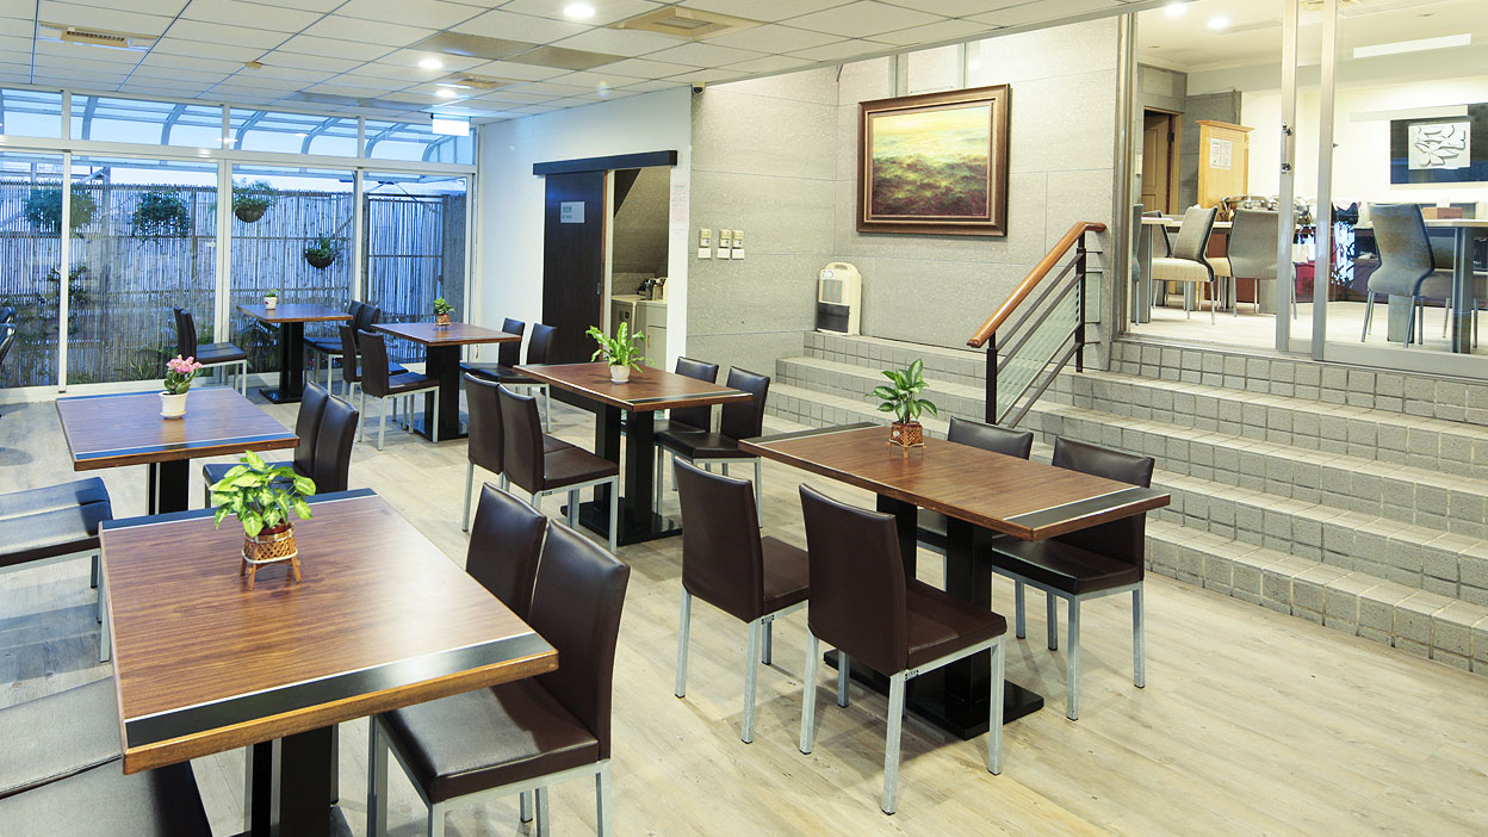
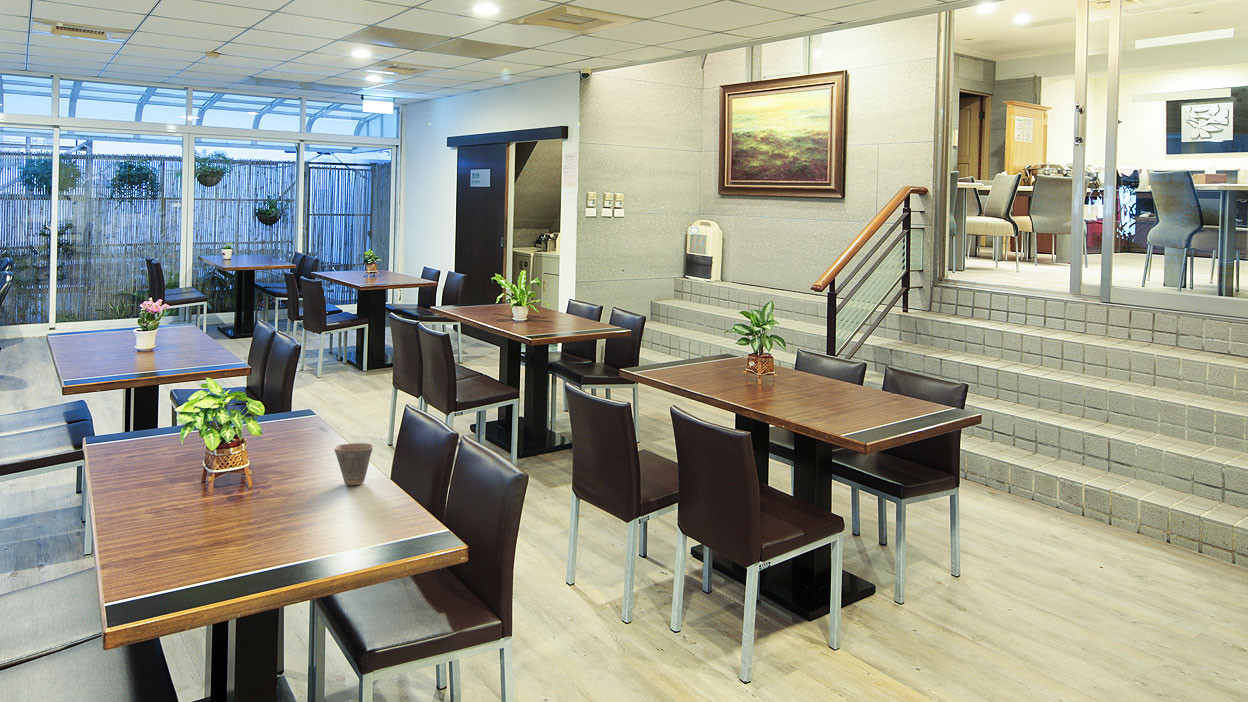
+ cup (353, 464)
